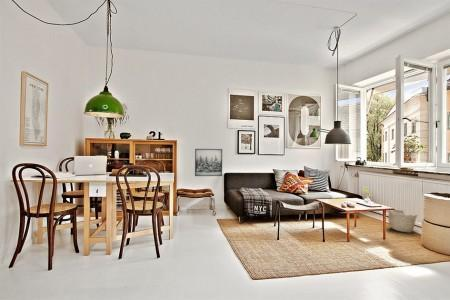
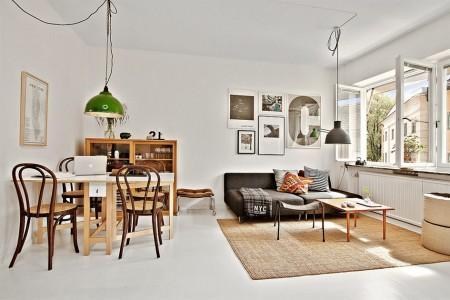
- wall art (208, 162)
- basket (401, 219)
